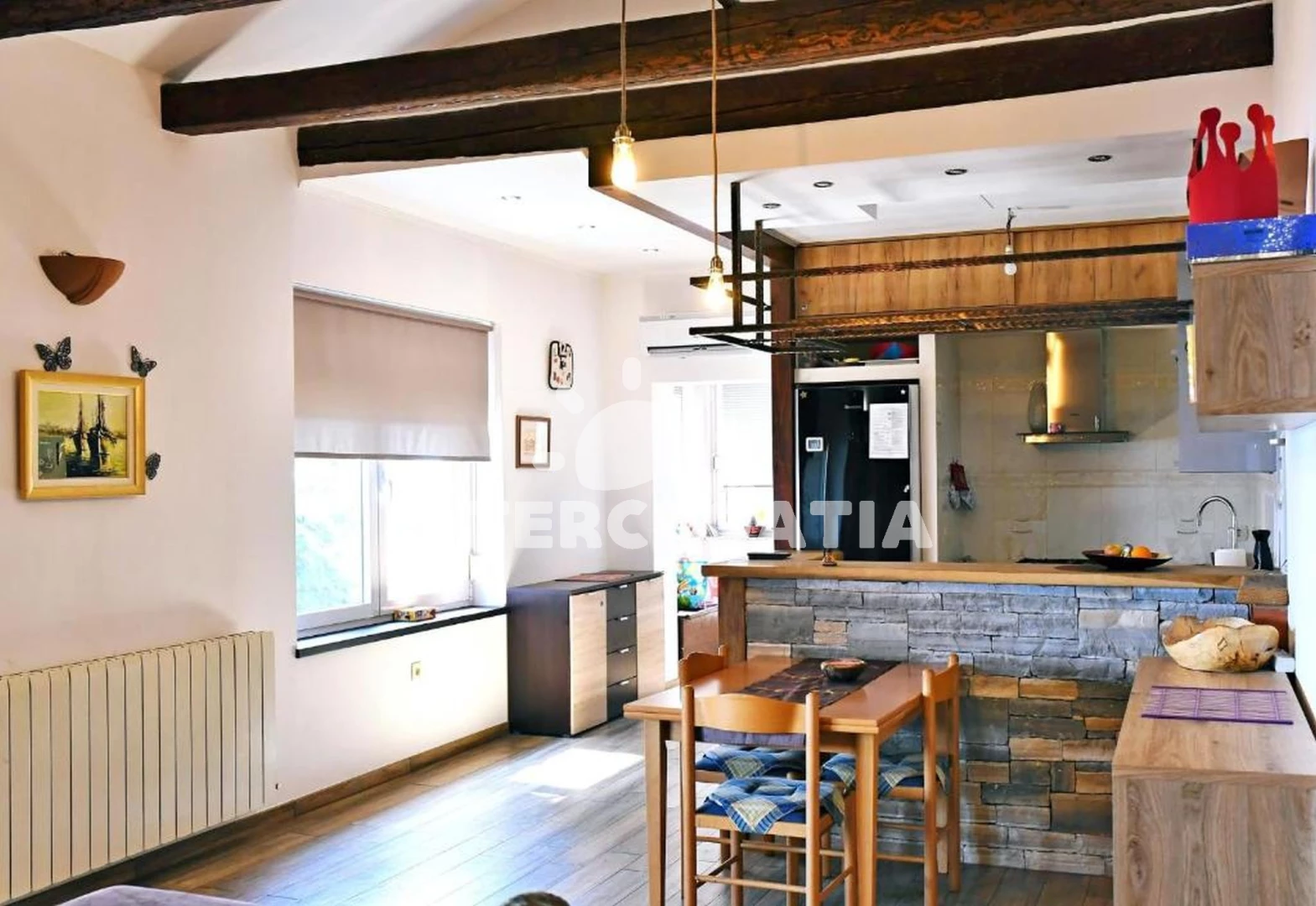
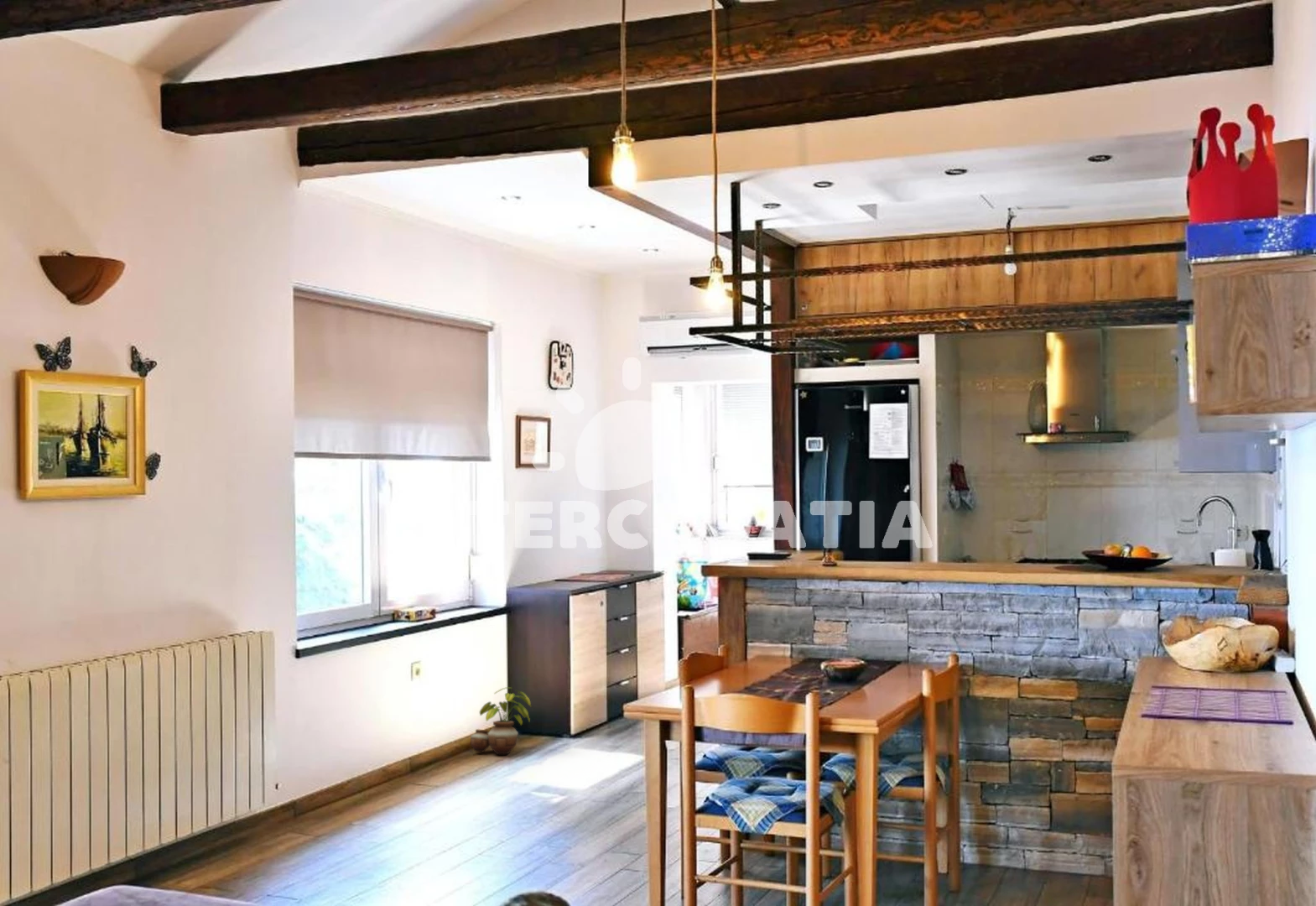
+ potted plant (504, 720)
